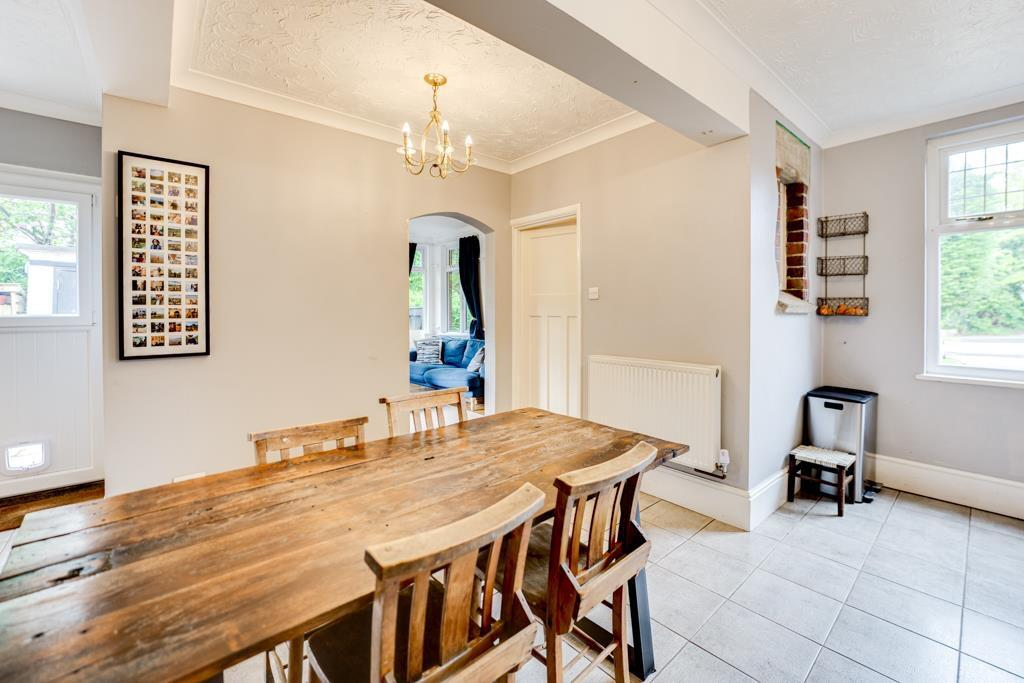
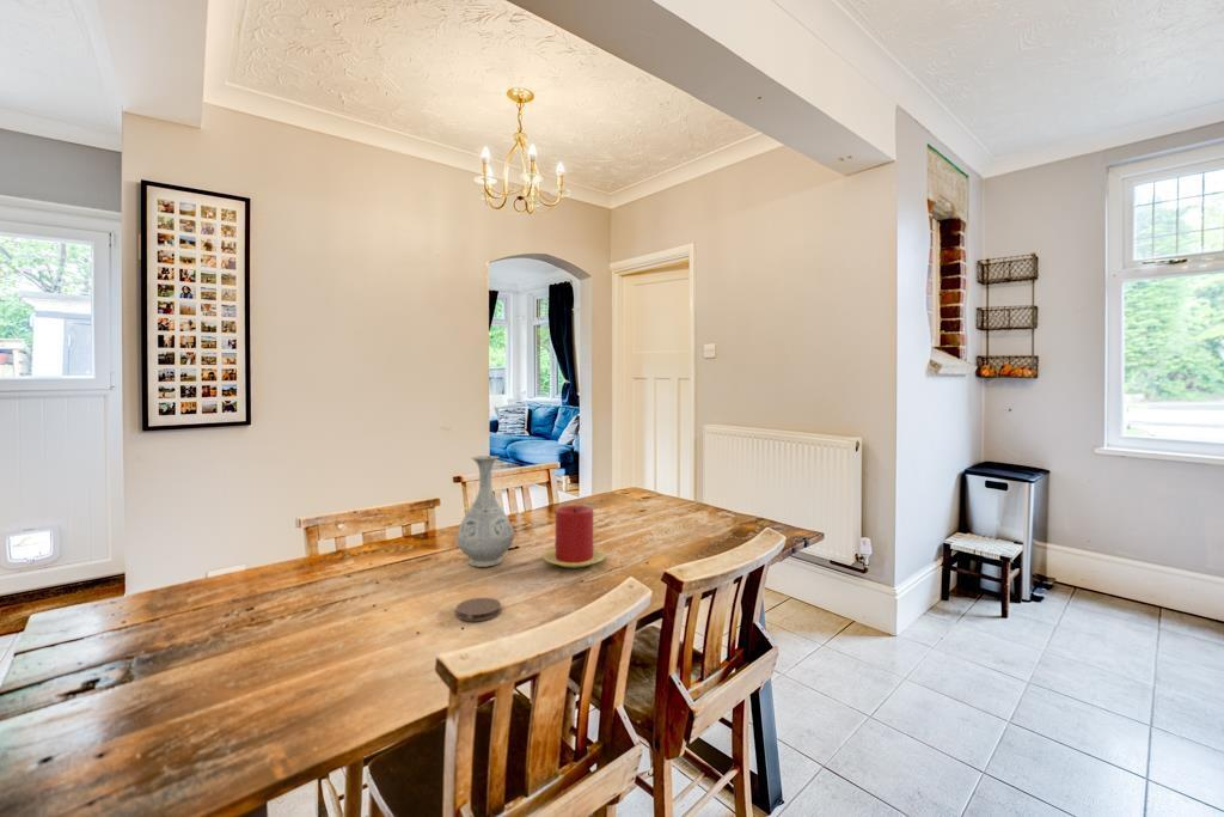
+ candle (574, 535)
+ coaster (478, 609)
+ vase (485, 508)
